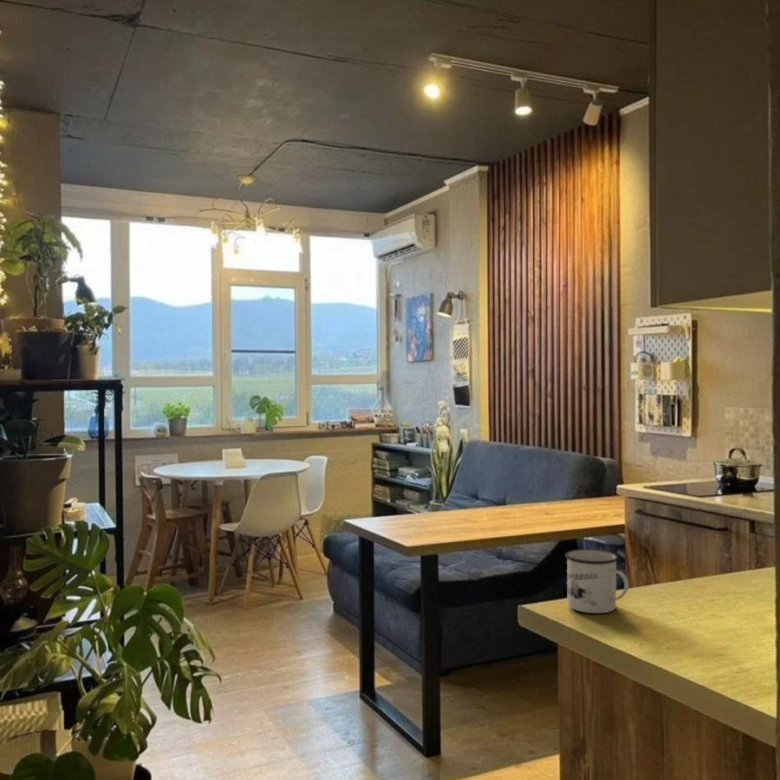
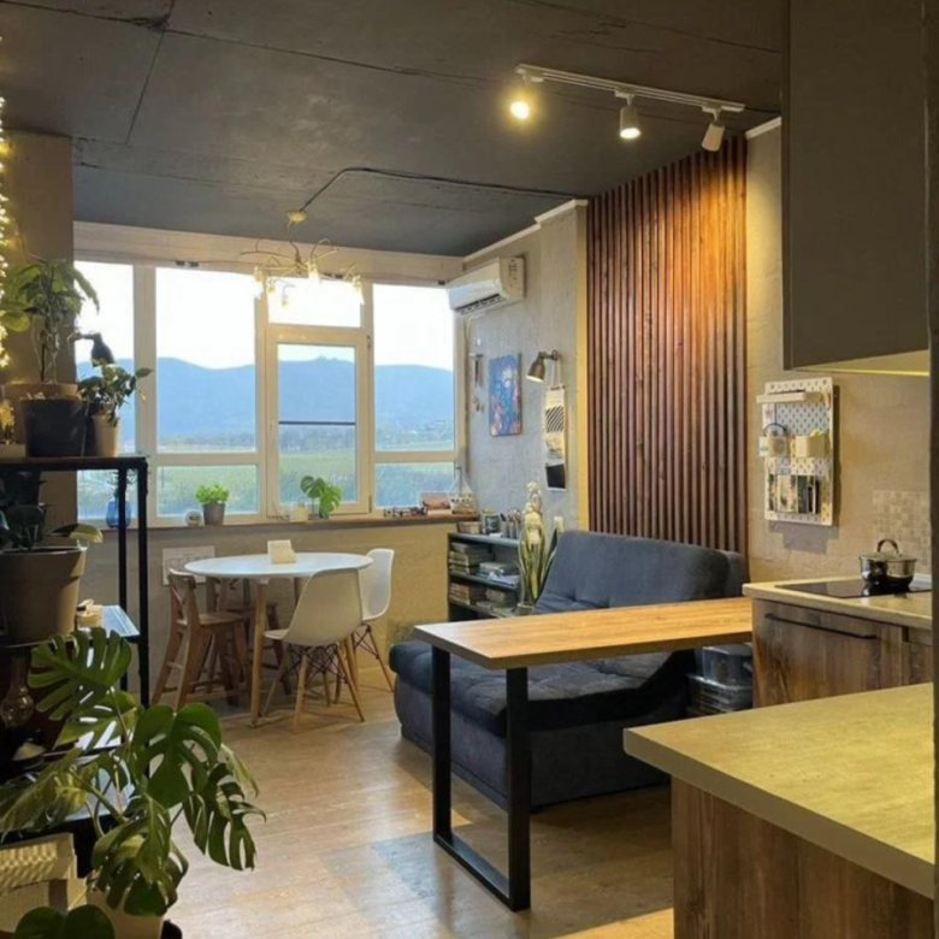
- mug (598, 582)
